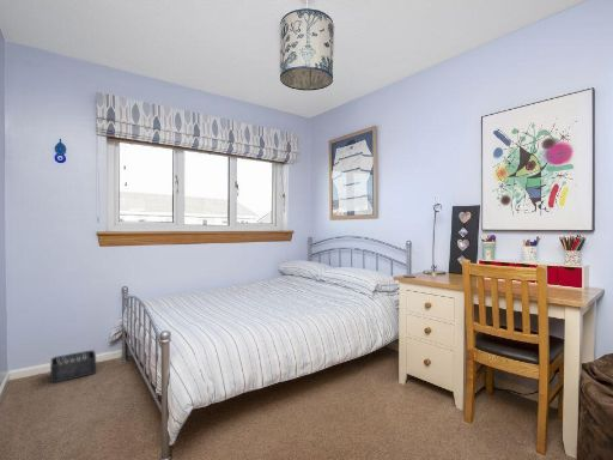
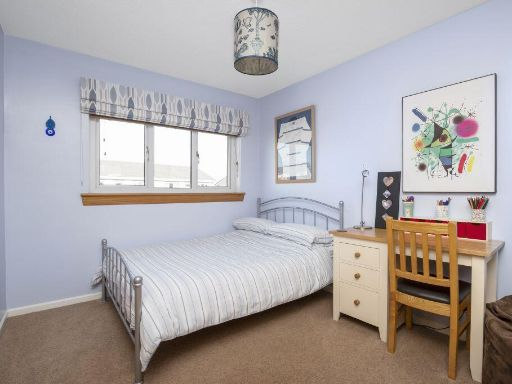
- storage bin (73, 365)
